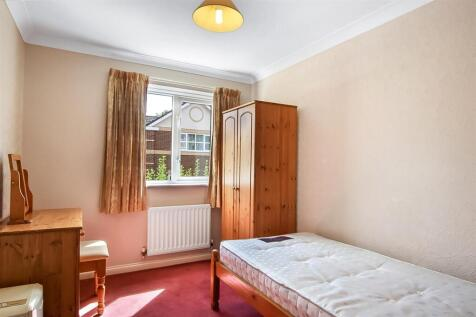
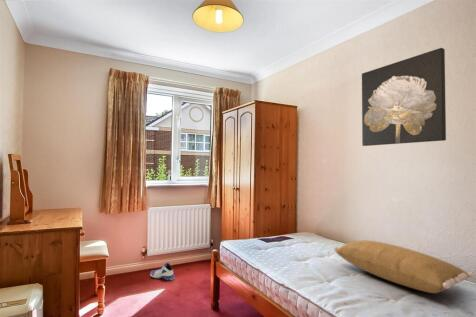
+ sneaker (163, 269)
+ pillow (395, 262)
+ wall art (398, 102)
